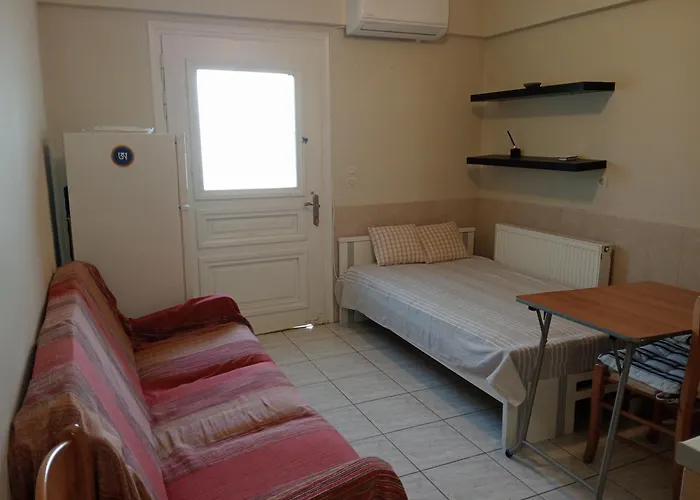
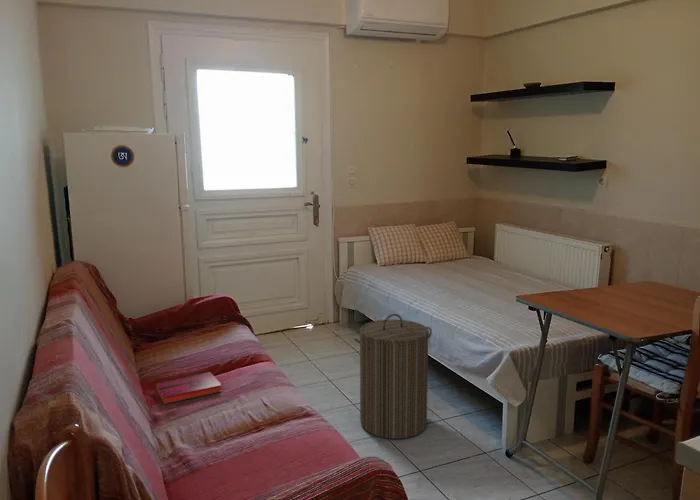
+ hardback book (188, 386)
+ laundry hamper (393, 369)
